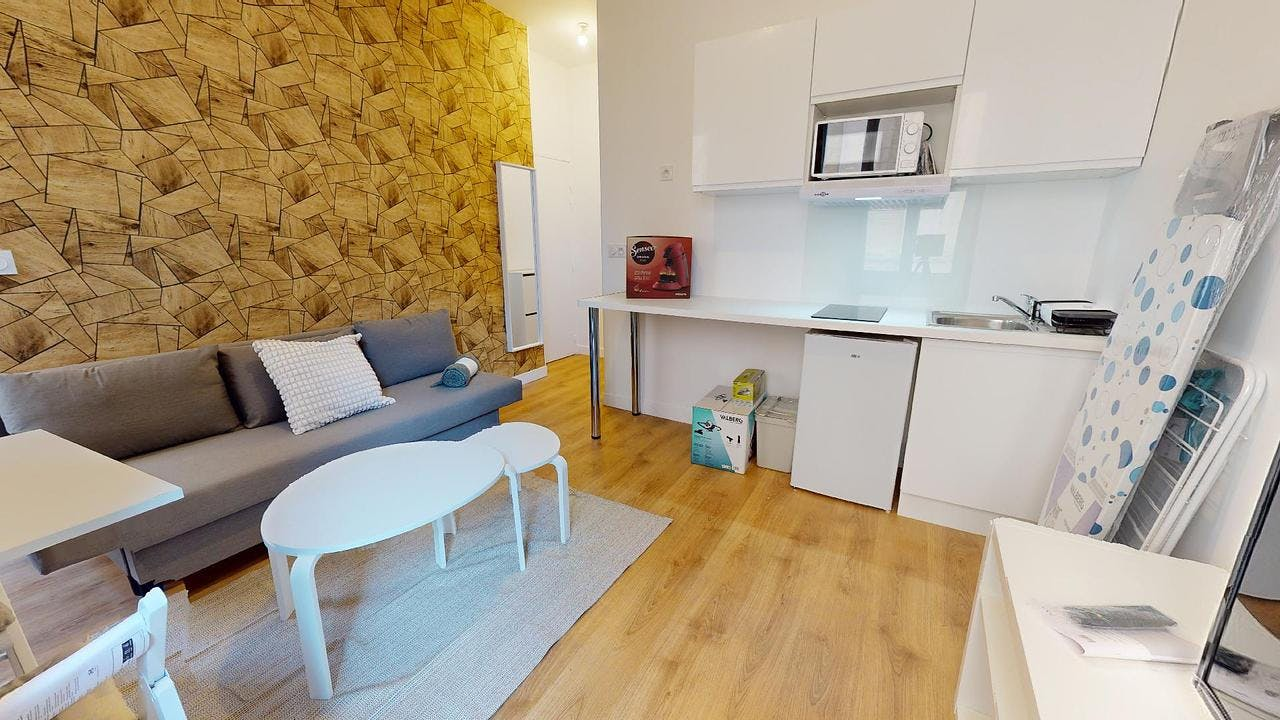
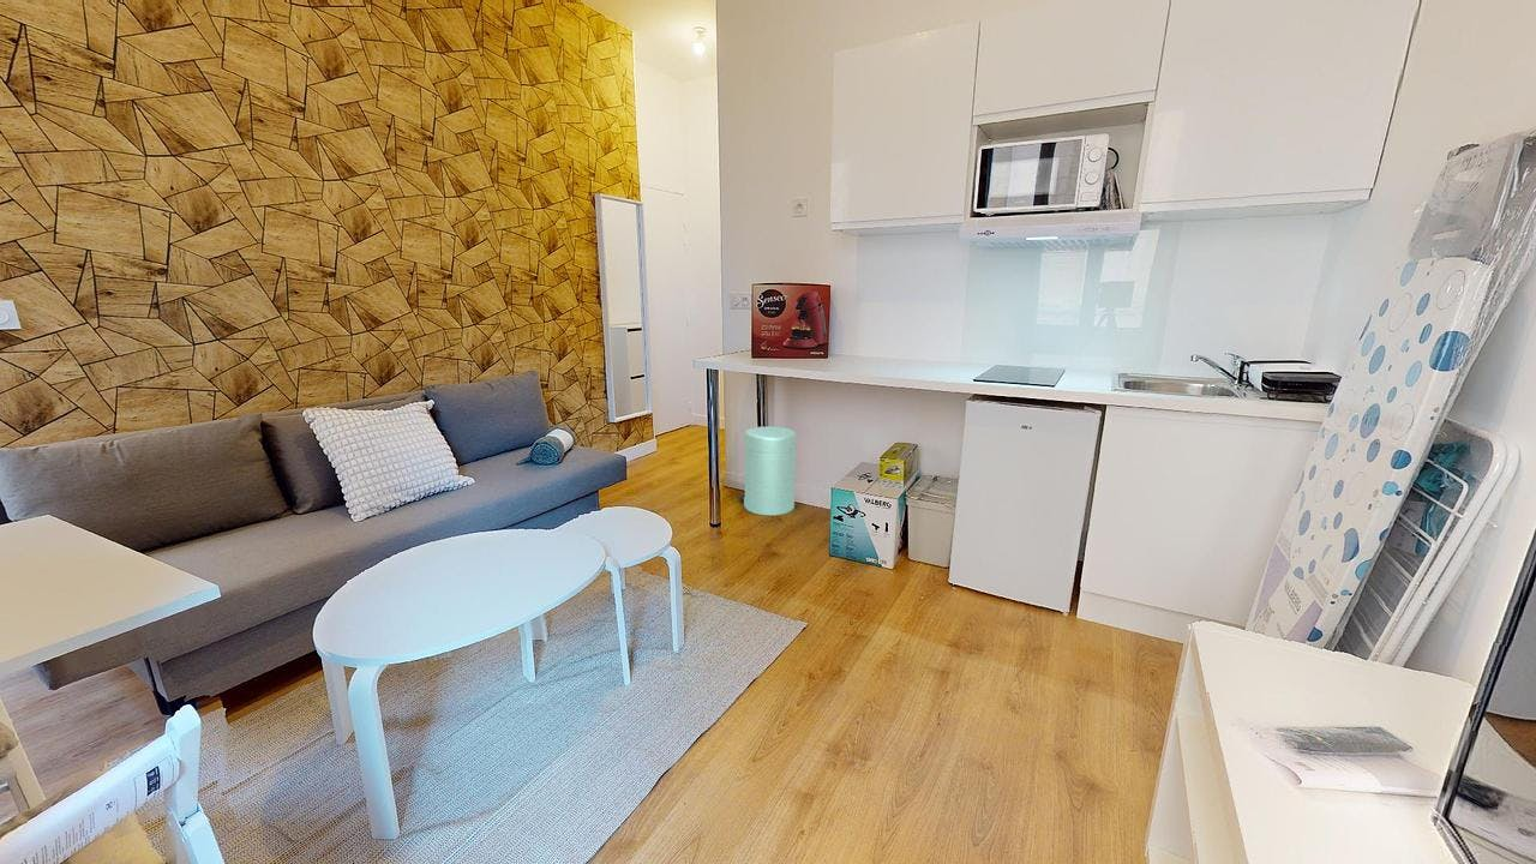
+ trash can (766, 468)
